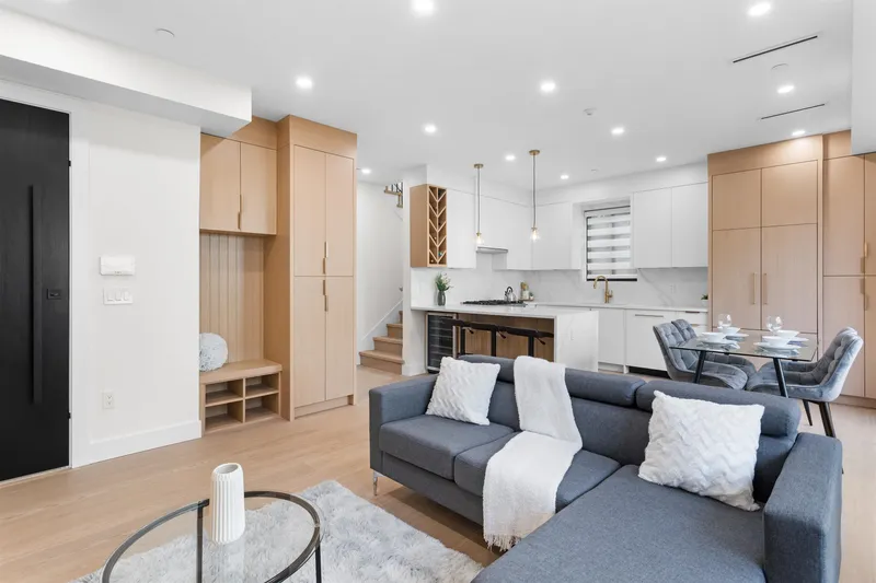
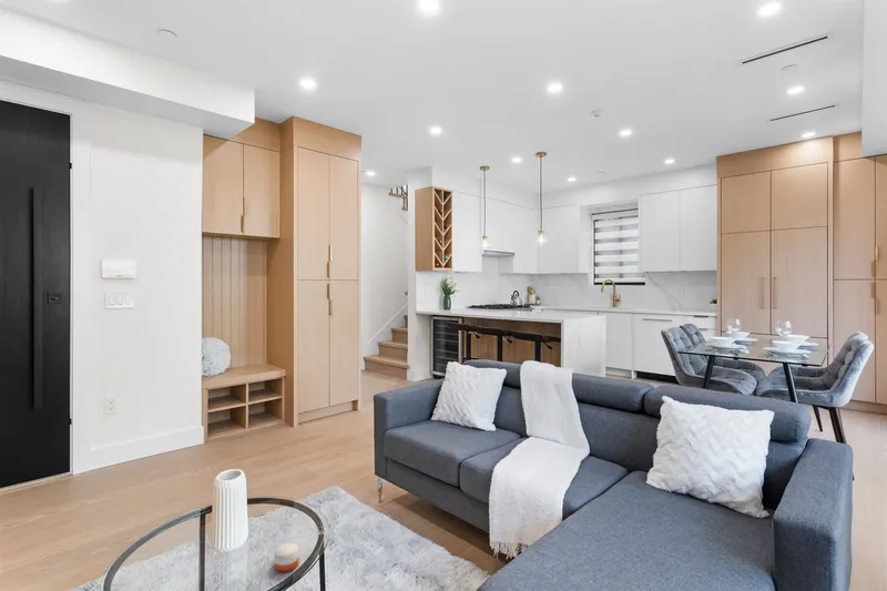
+ candle (286, 548)
